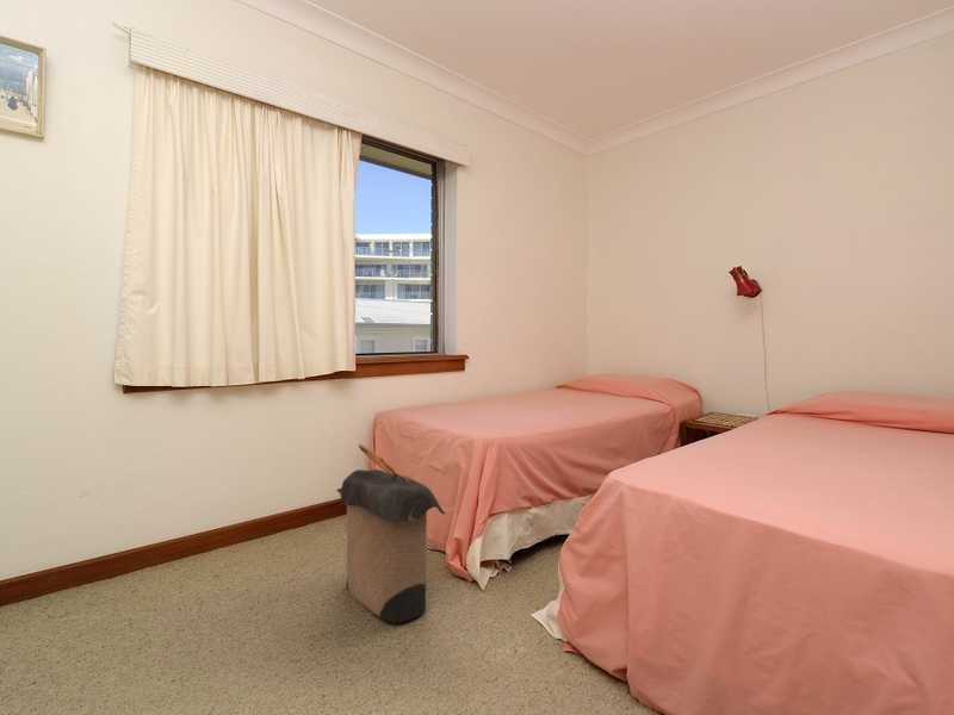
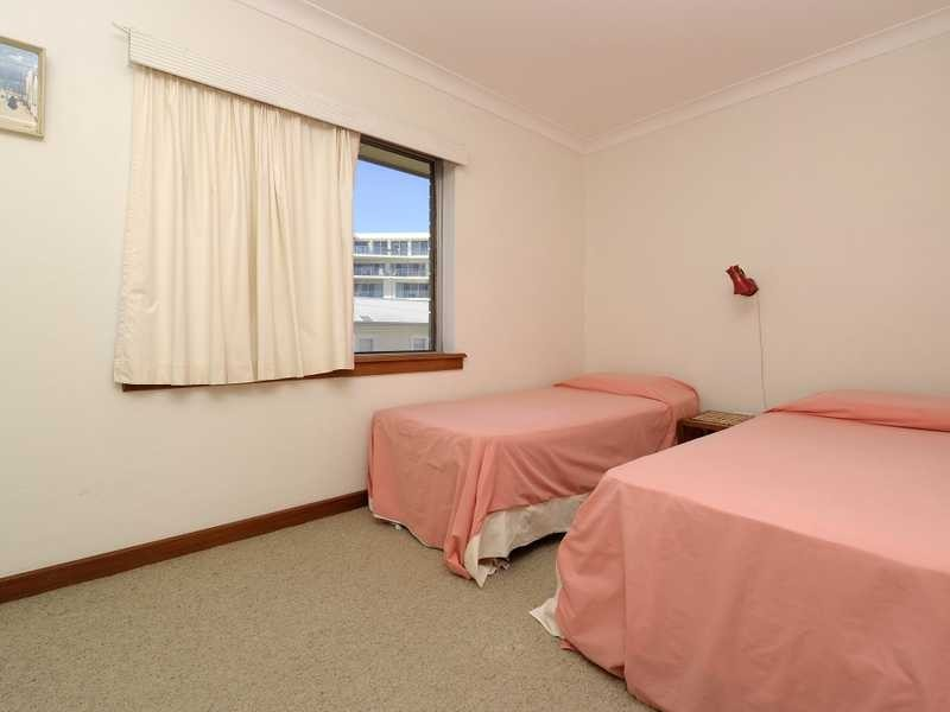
- laundry hamper (388, 520)
